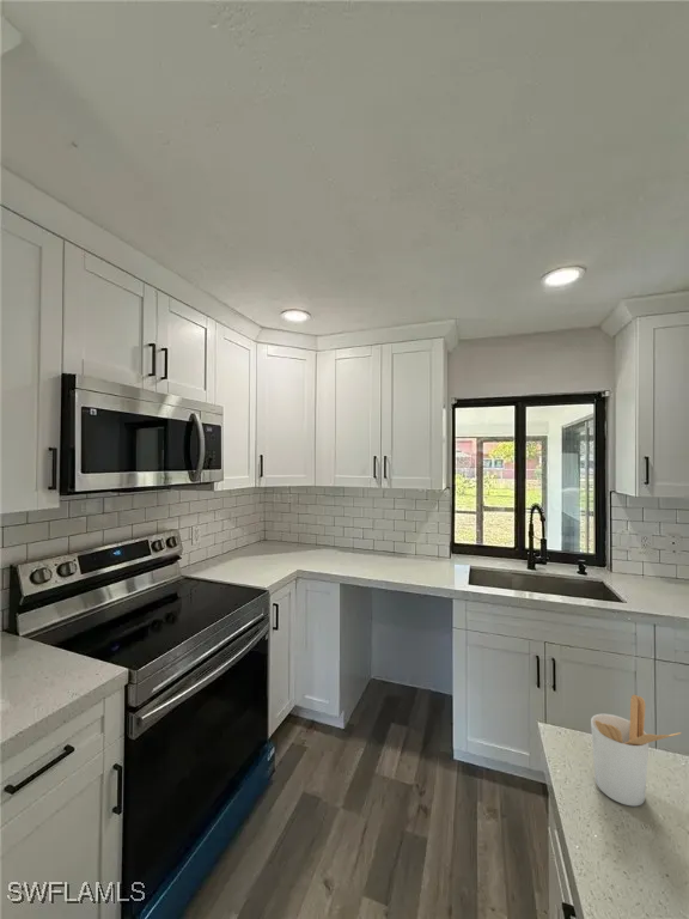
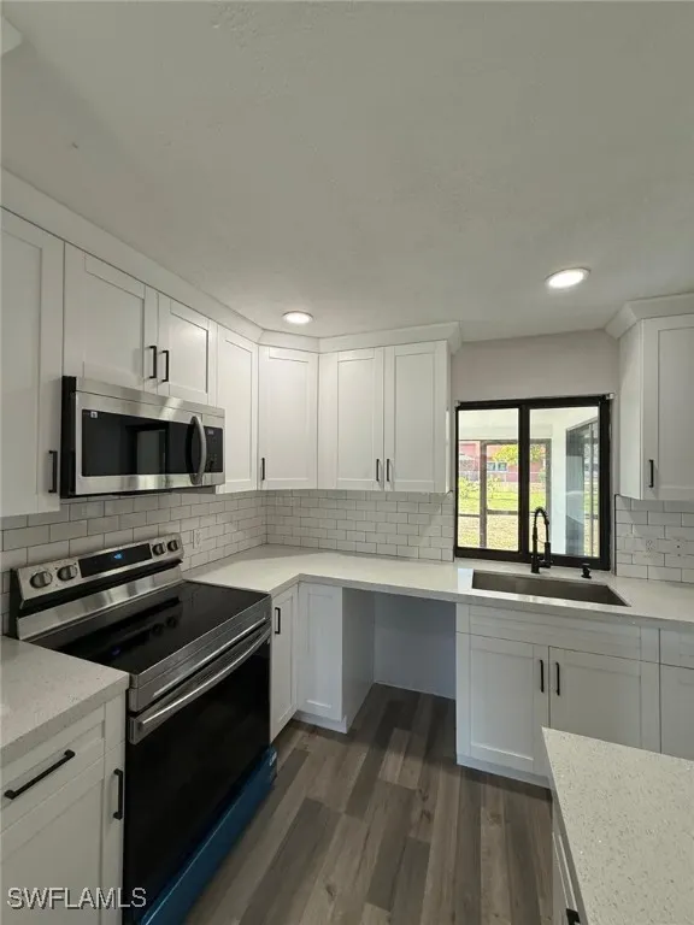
- utensil holder (632, 753)
